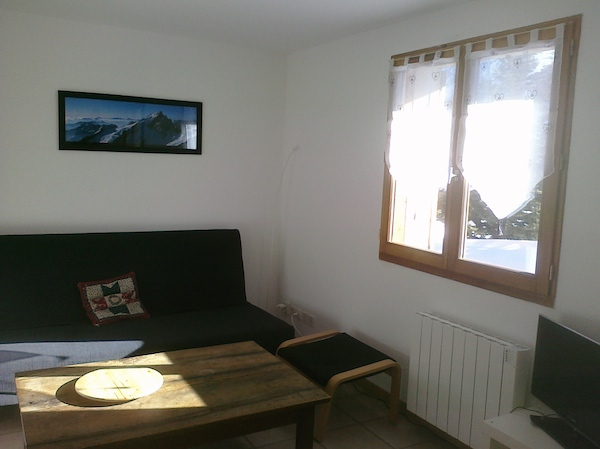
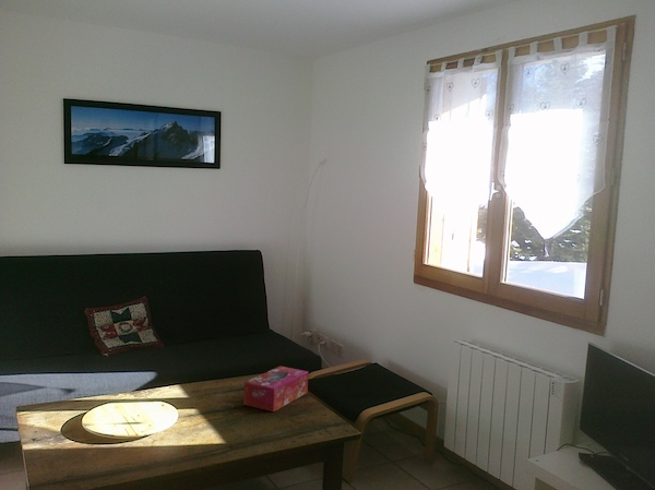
+ tissue box (276, 387)
